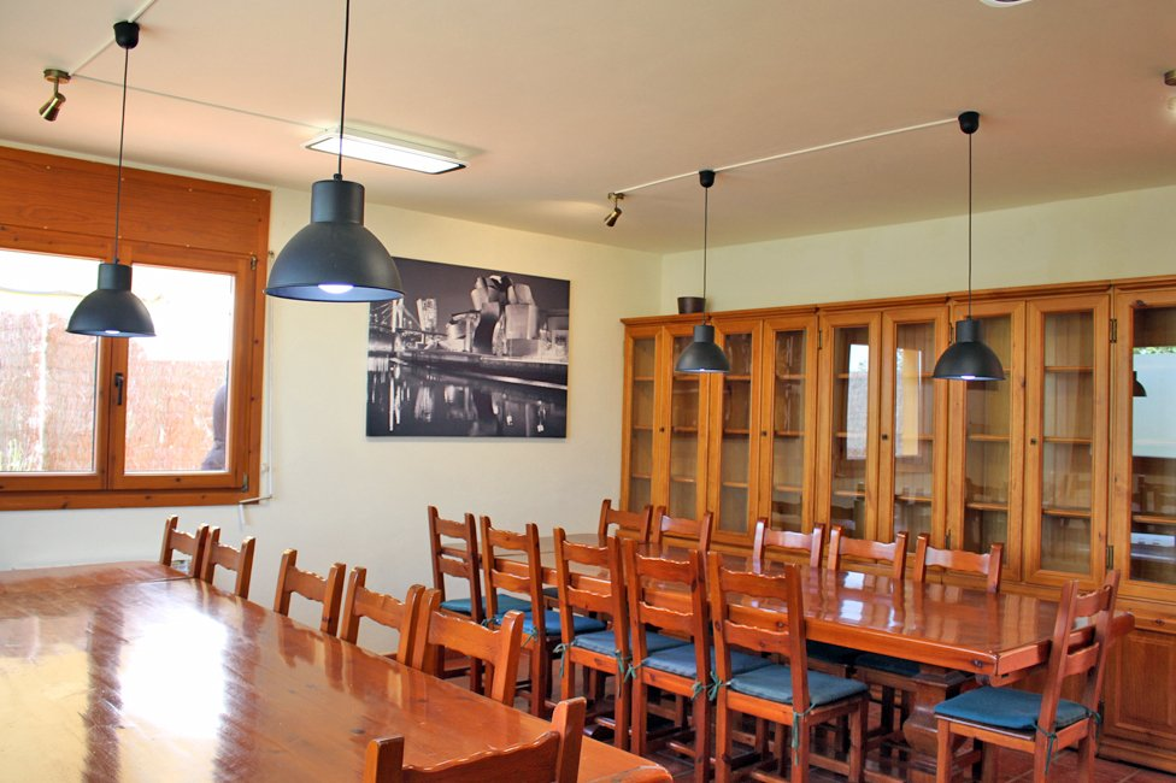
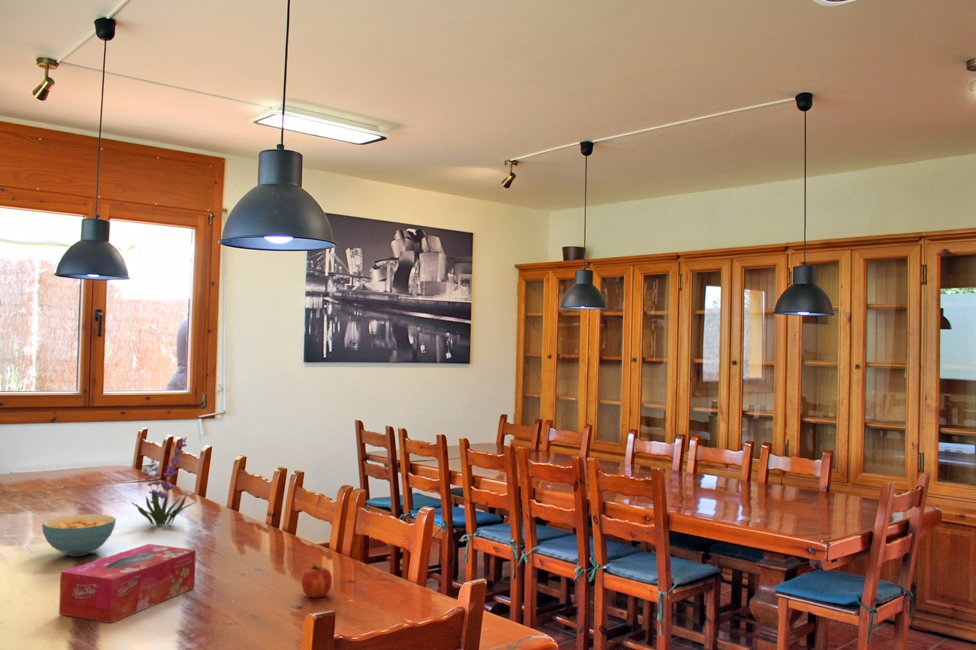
+ plant (163, 481)
+ fruit (317, 579)
+ tissue box (131, 580)
+ cereal bowl (79, 537)
